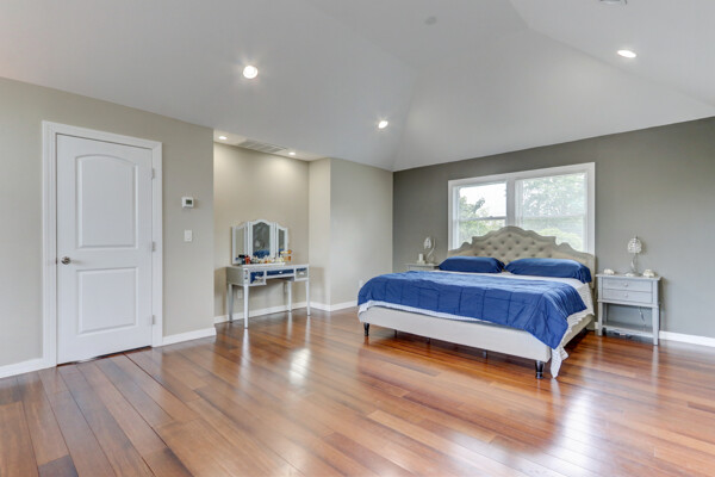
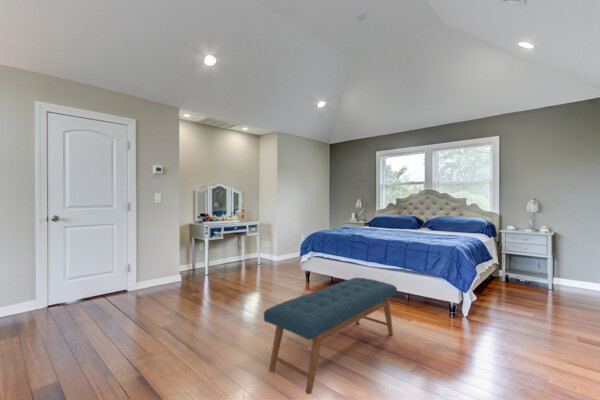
+ bench (338, 321)
